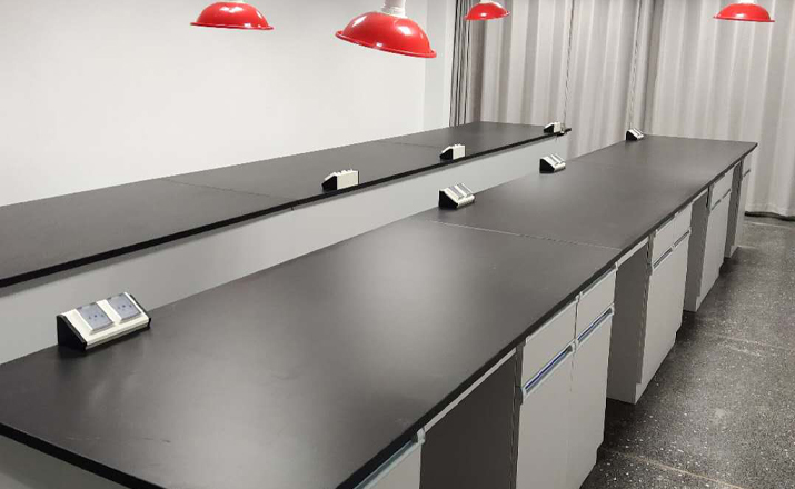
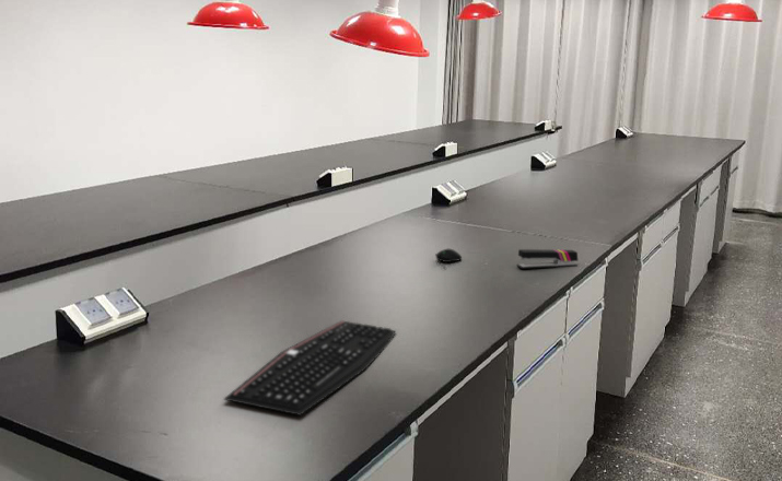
+ keyboard (322, 357)
+ computer mouse (446, 256)
+ stapler (548, 257)
